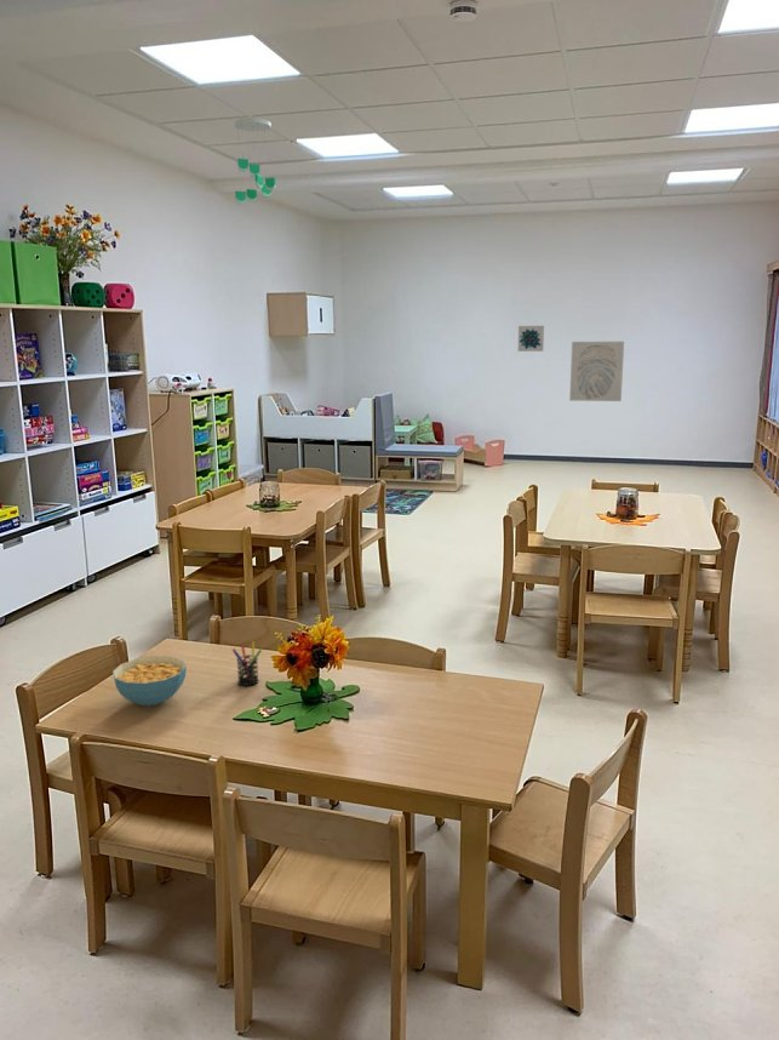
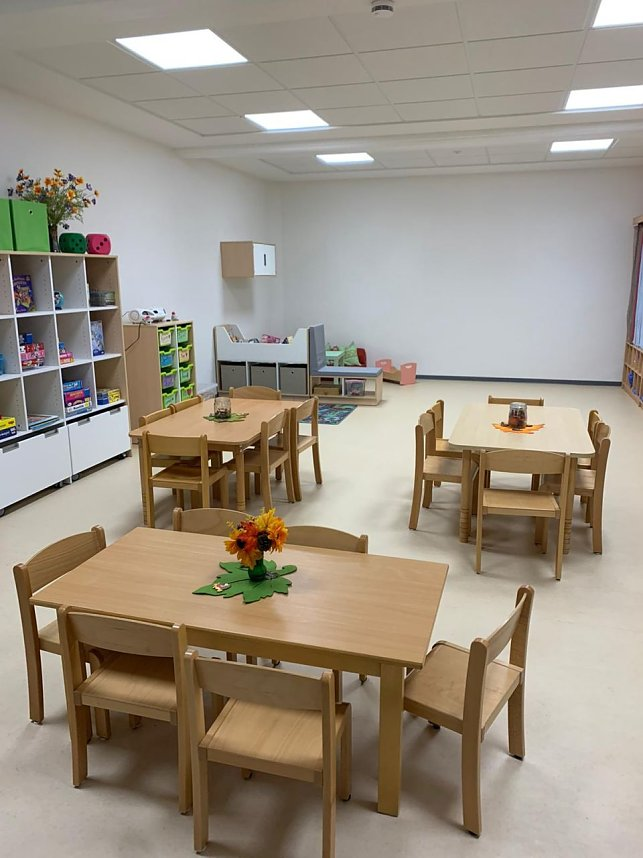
- pen holder (248, 662)
- ceiling mobile (254, 164)
- cereal bowl (150, 685)
- wall art (596, 371)
- wall art (531, 338)
